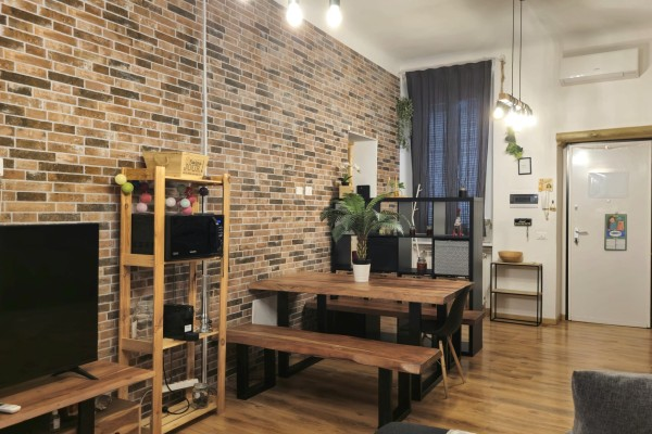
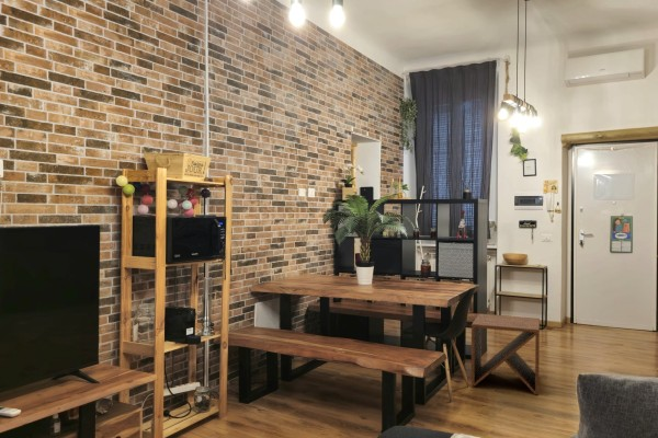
+ side table (506, 350)
